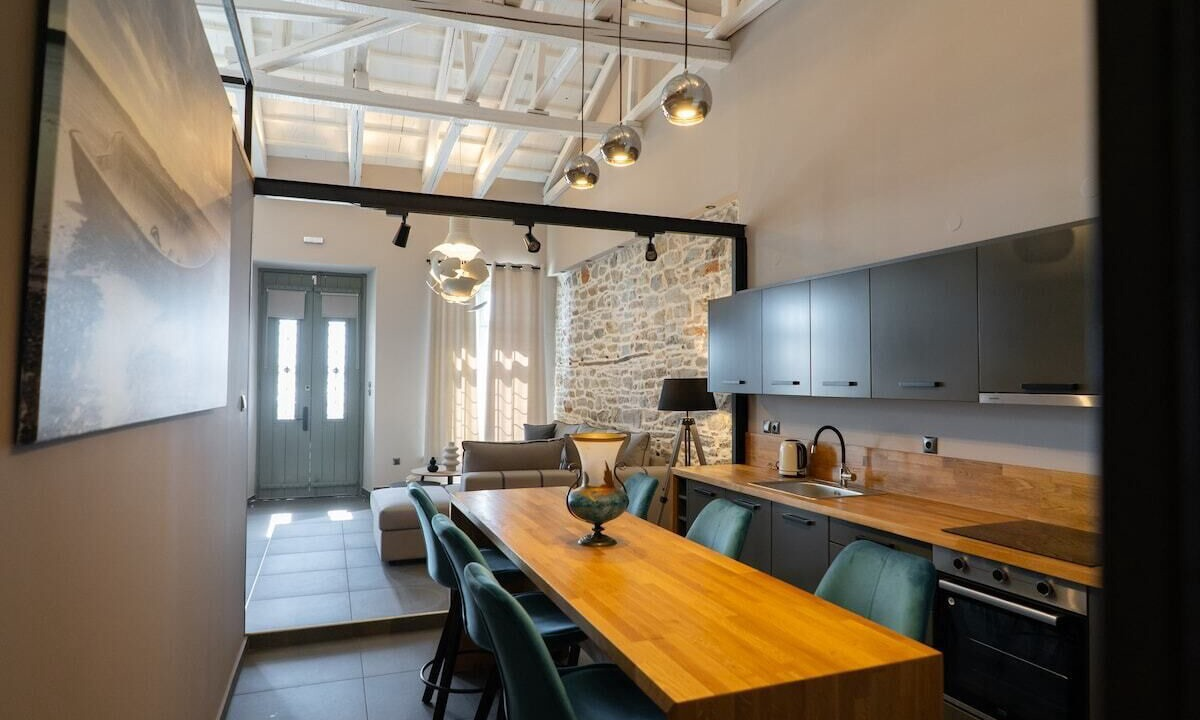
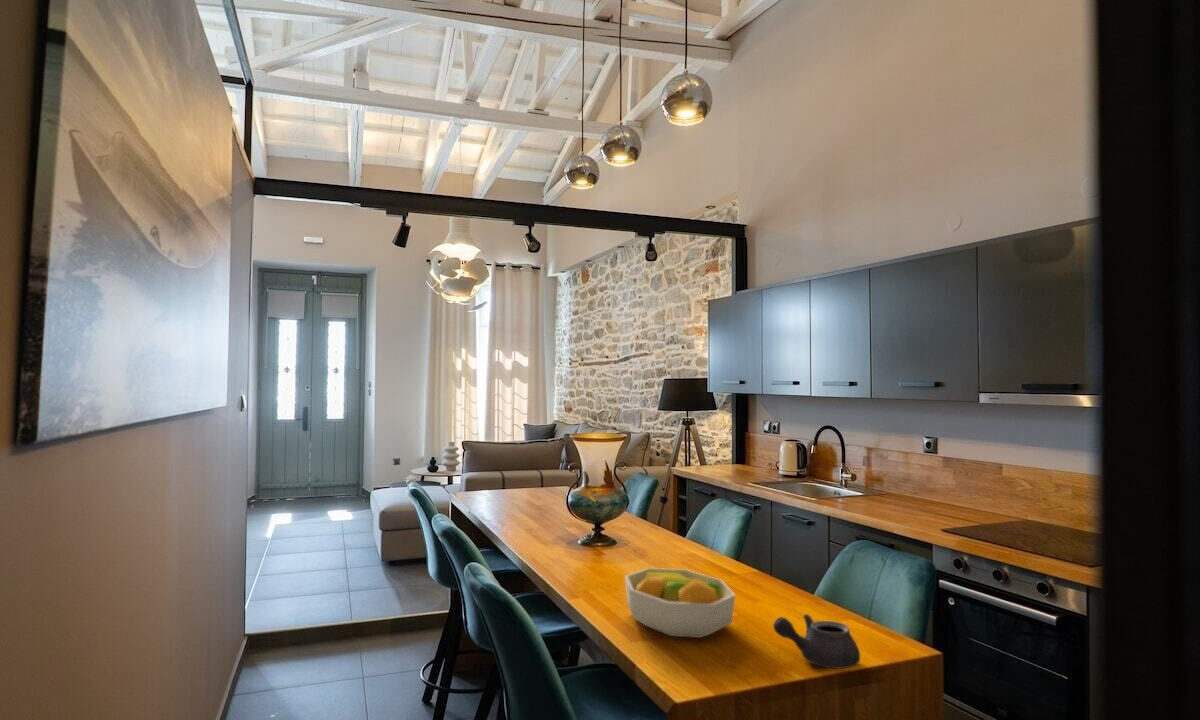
+ teapot (813, 637)
+ fruit bowl (677, 594)
